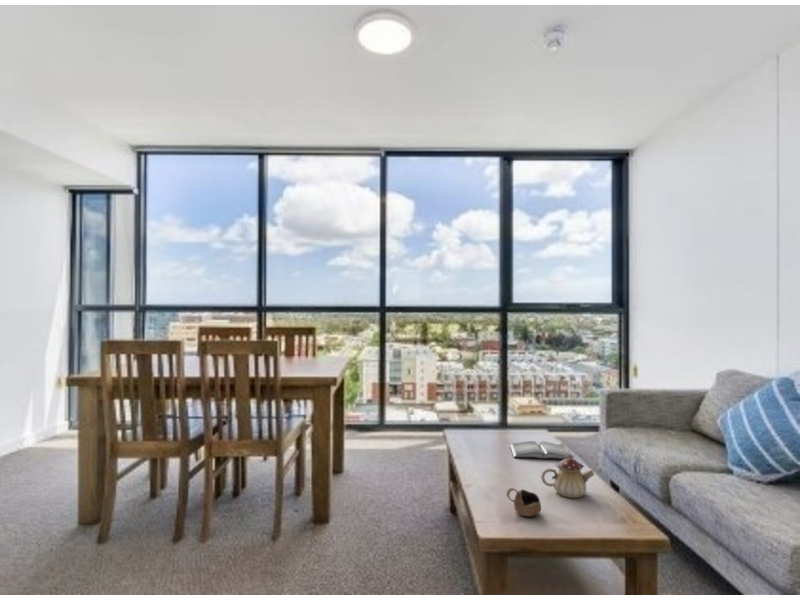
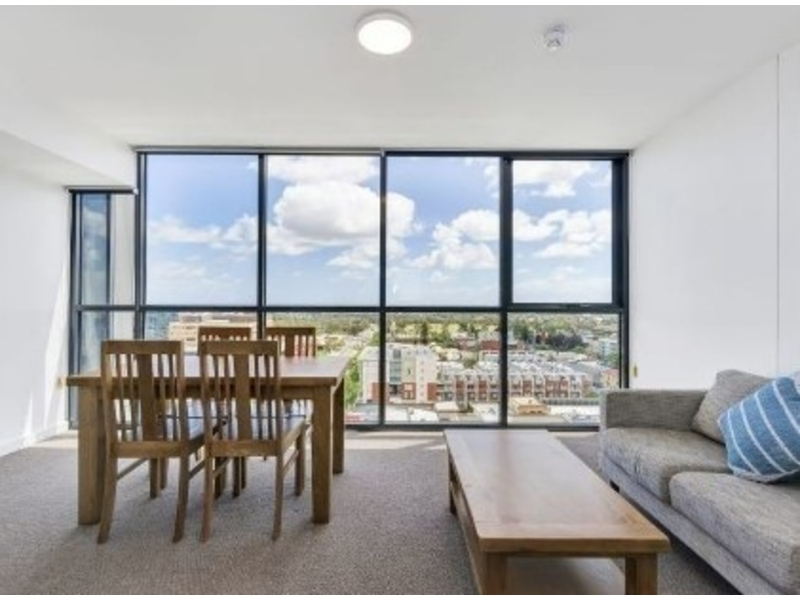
- cup (523, 499)
- teapot (567, 473)
- hardback book (540, 449)
